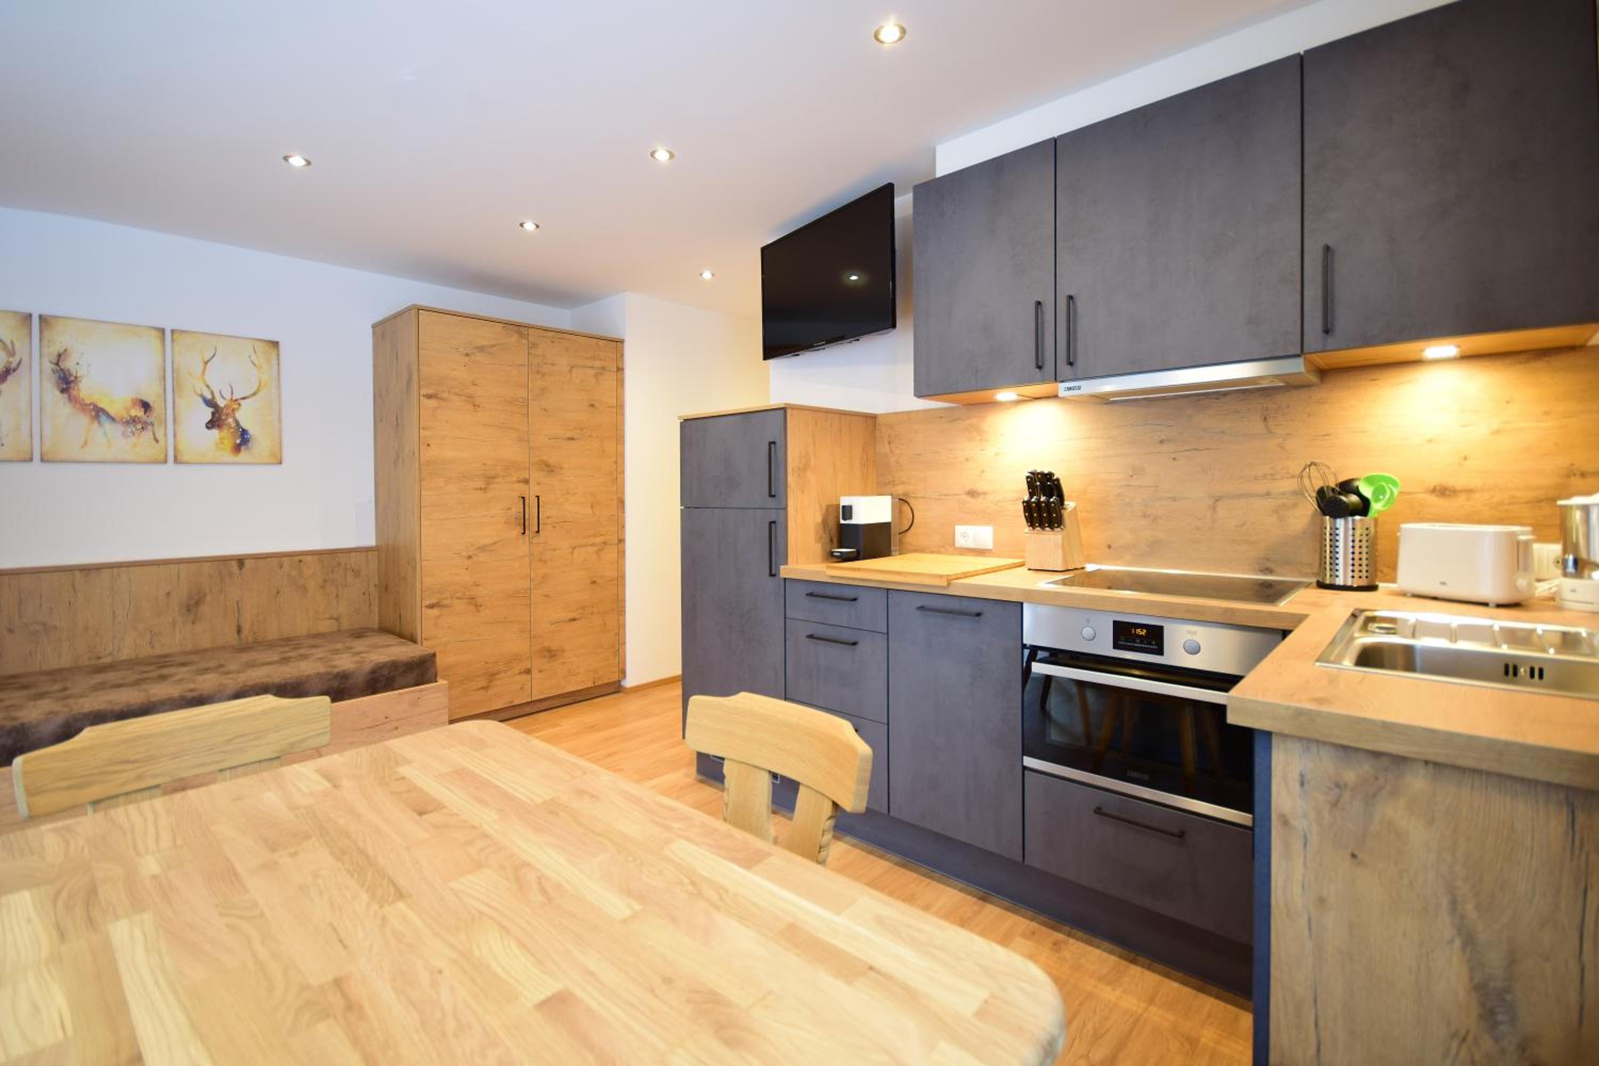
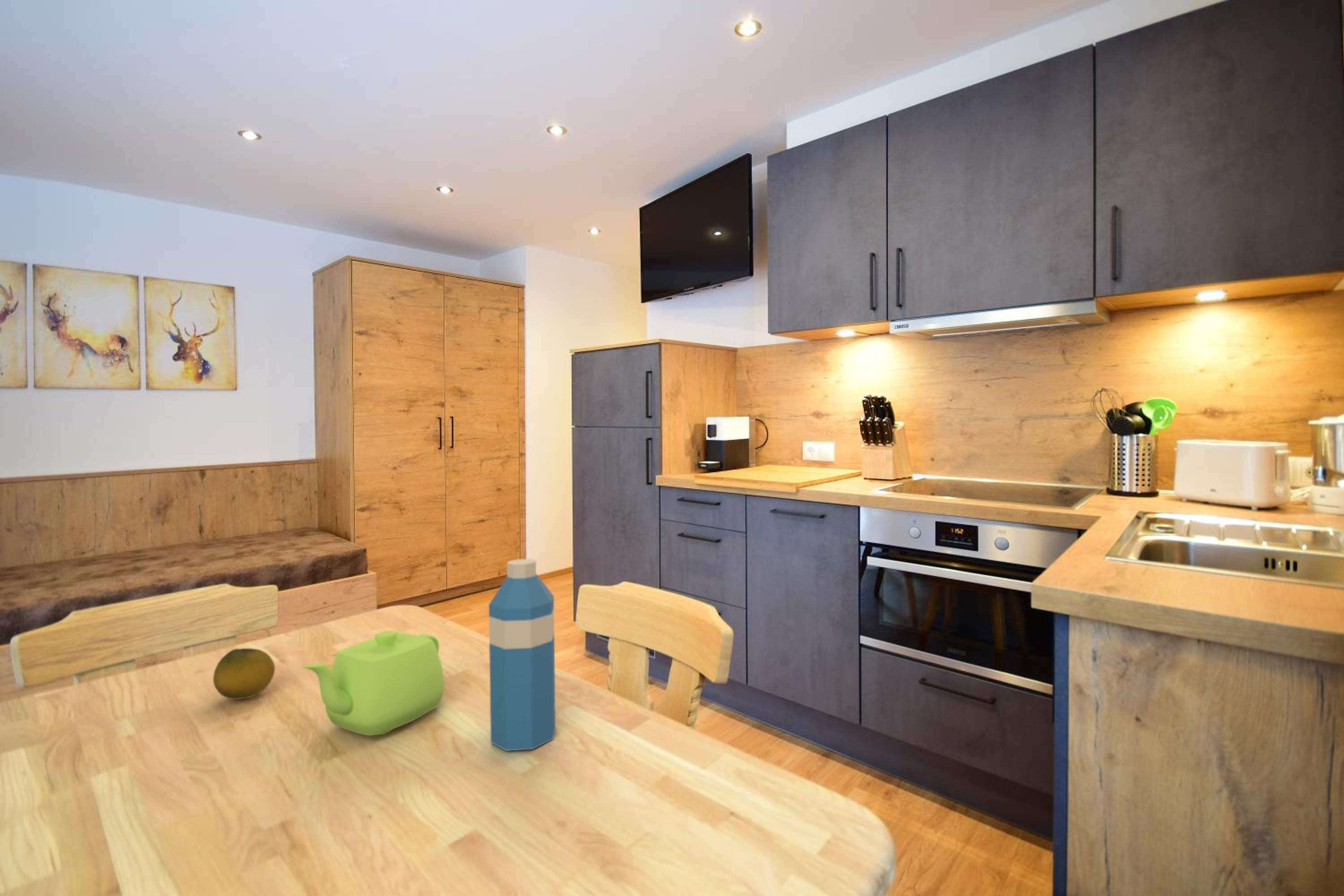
+ water bottle (522, 648)
+ teapot (377, 679)
+ fruit (245, 672)
